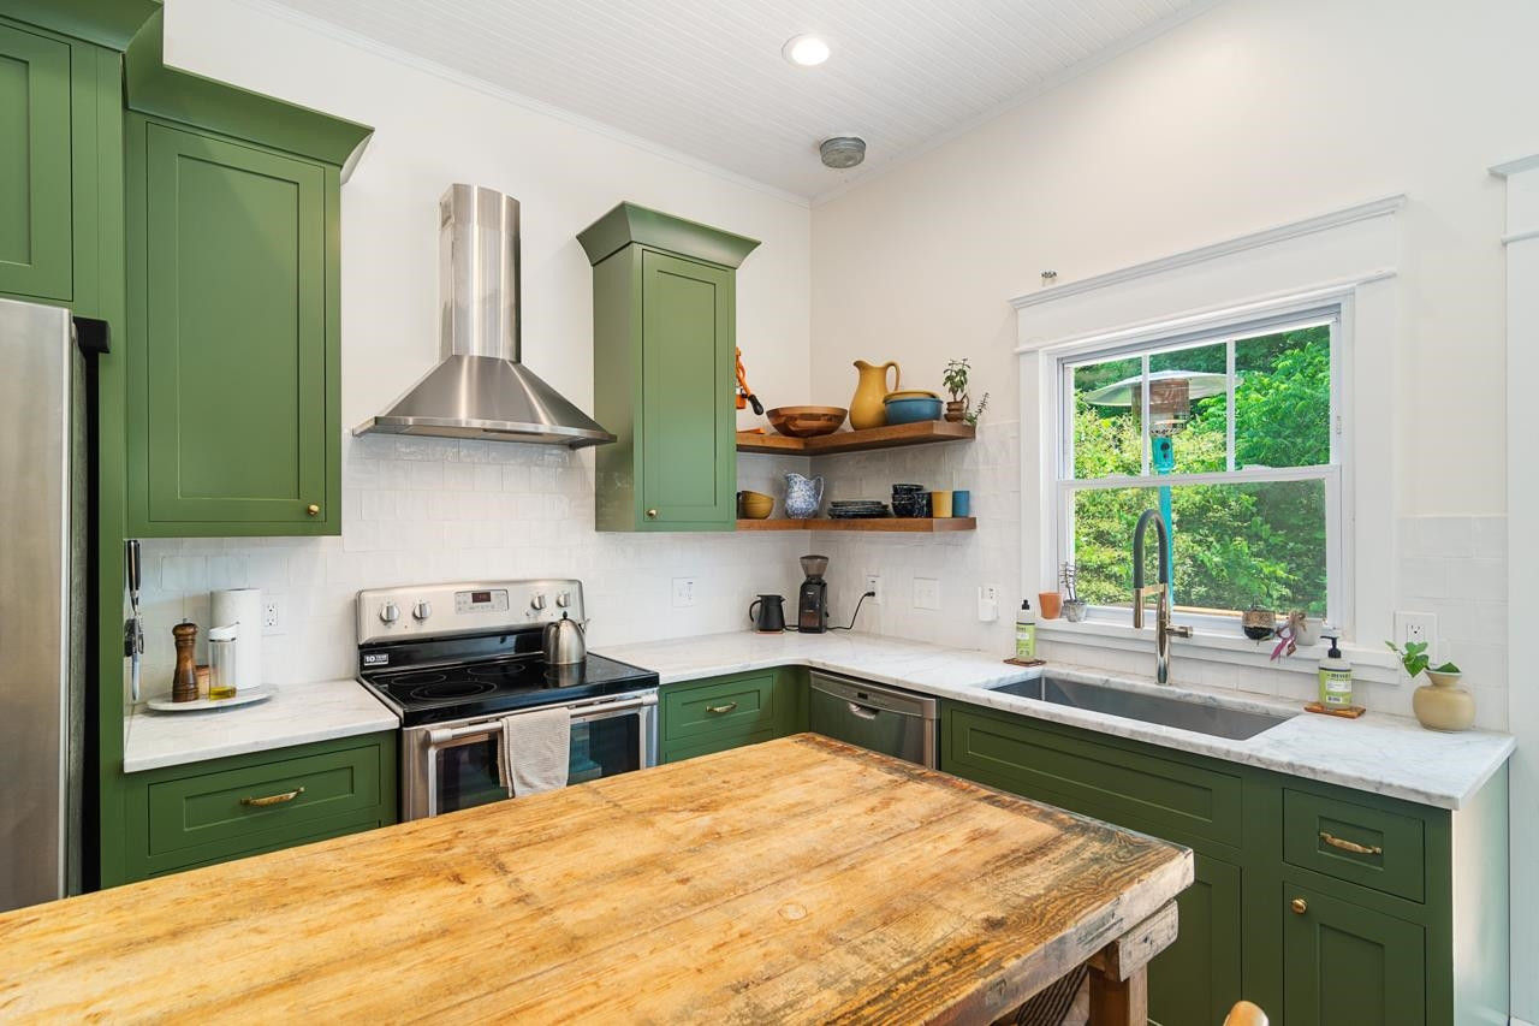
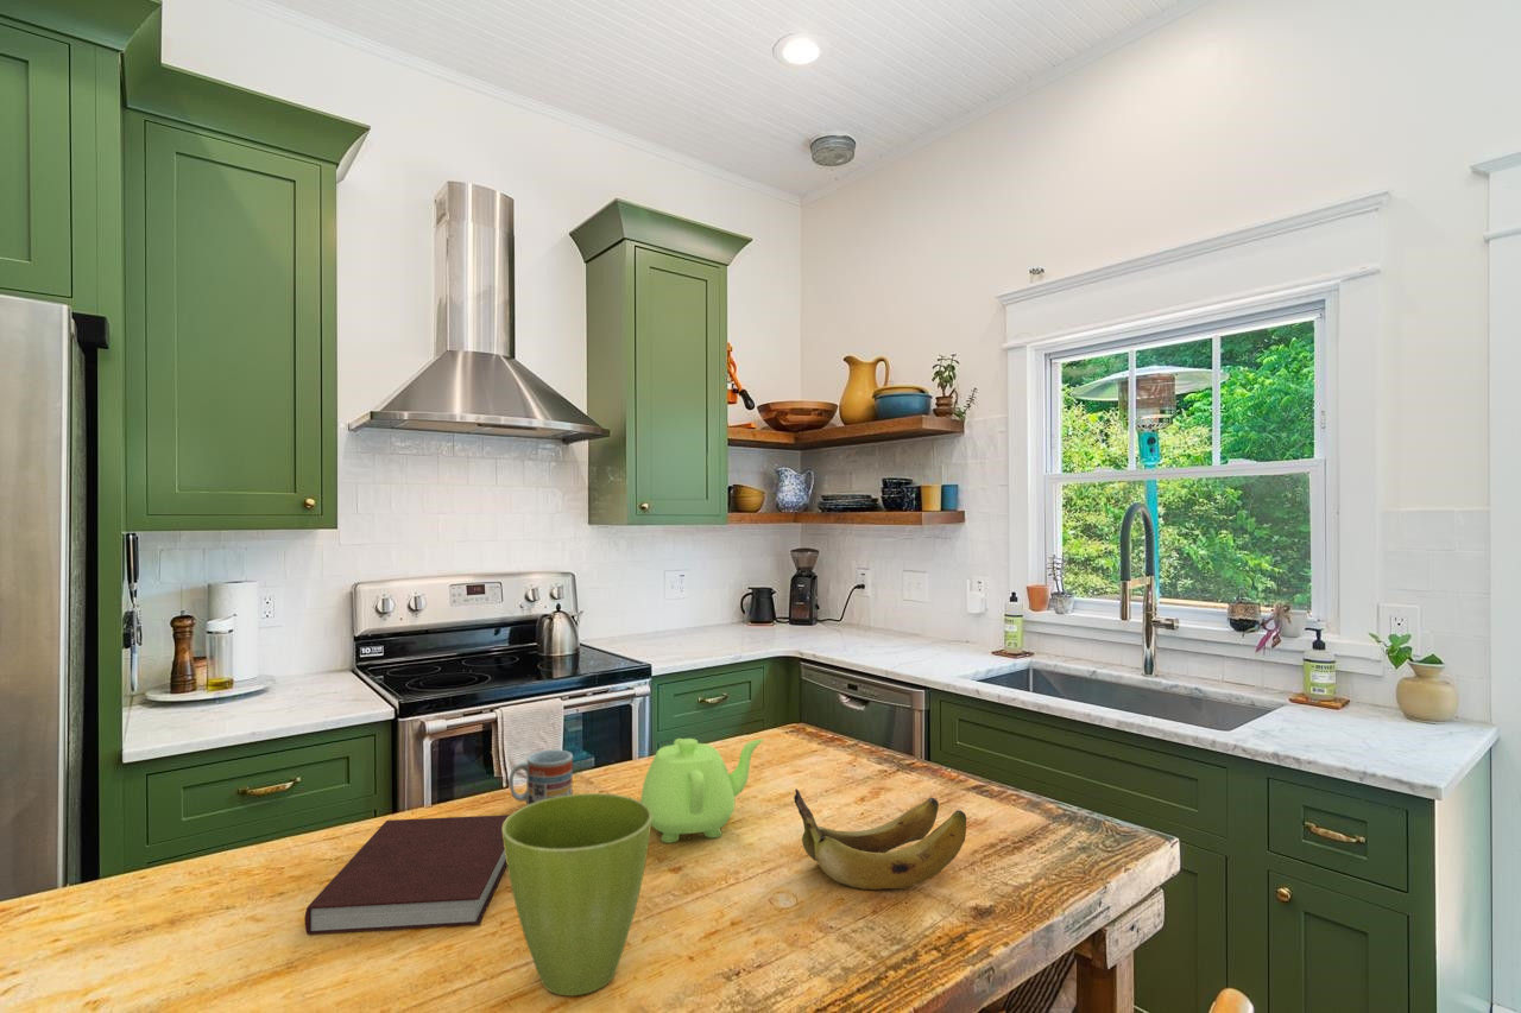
+ cup (541, 780)
+ flower pot (579, 895)
+ banana (885, 830)
+ teapot (703, 783)
+ notebook (427, 866)
